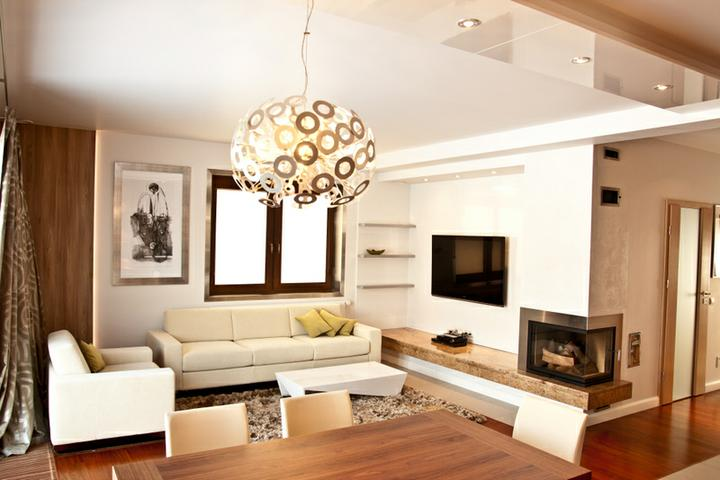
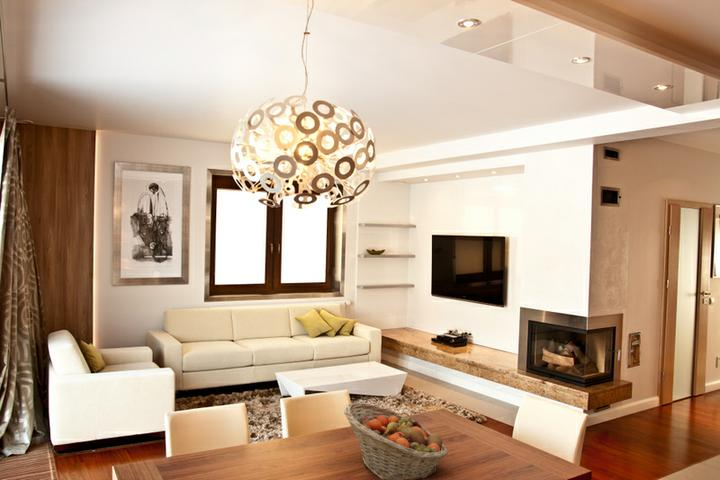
+ fruit basket (394, 438)
